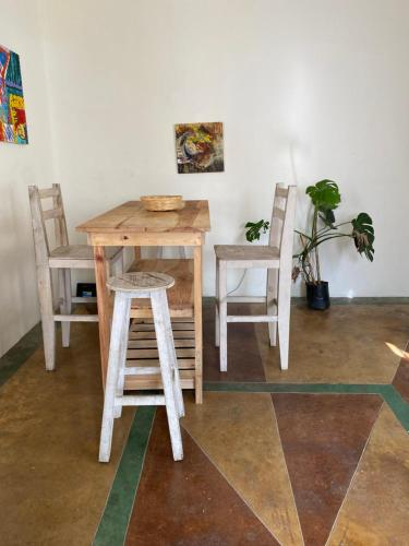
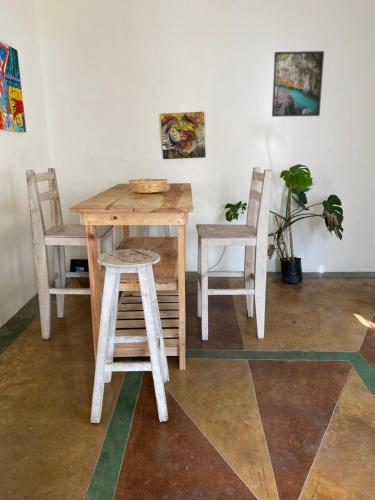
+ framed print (297, 84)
